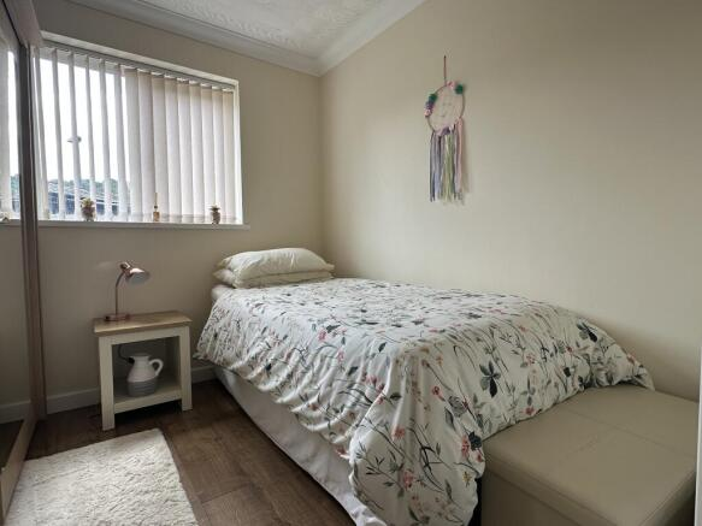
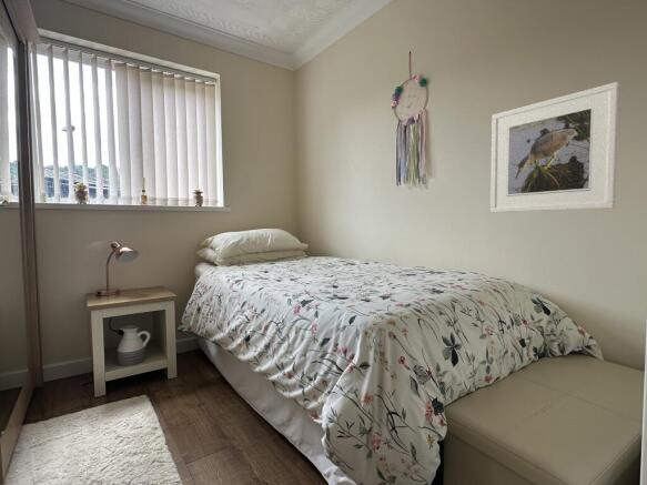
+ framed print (546, 155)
